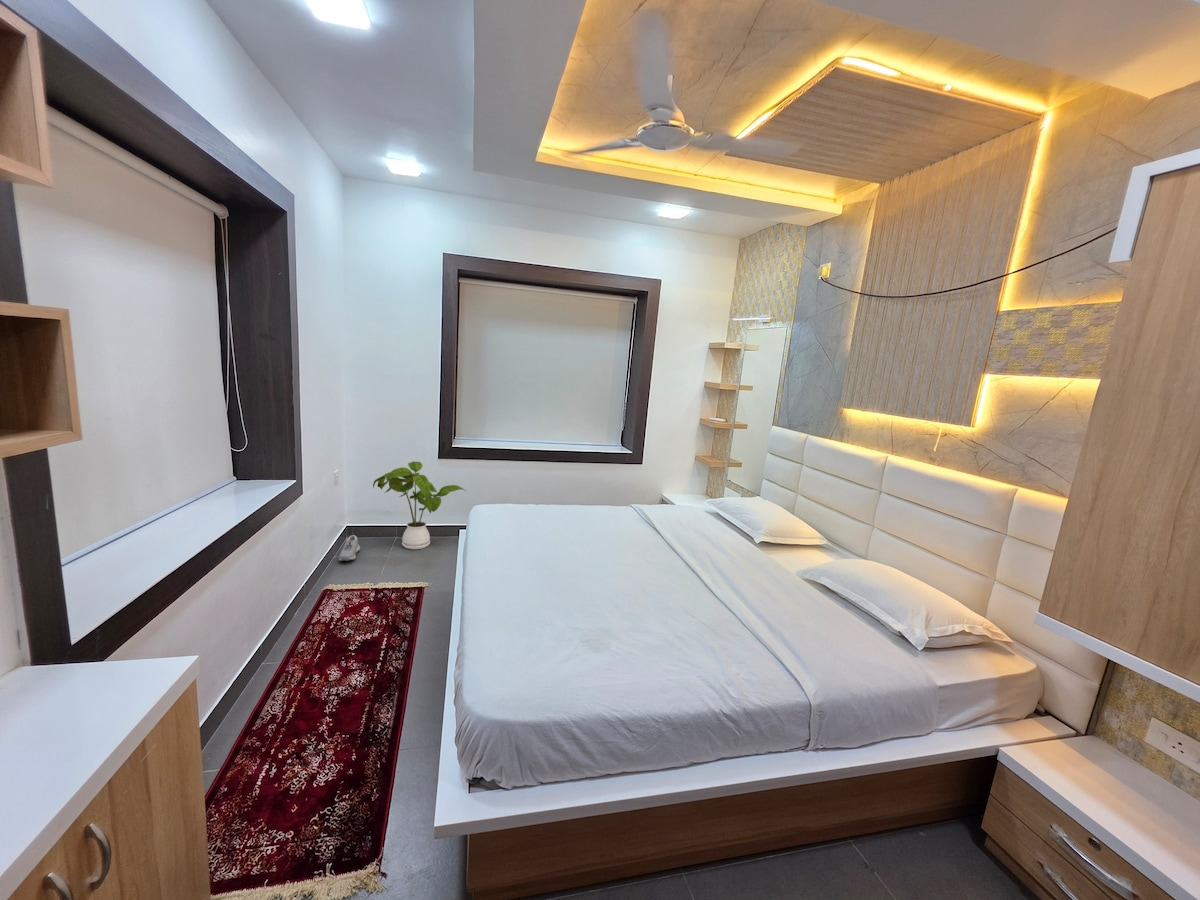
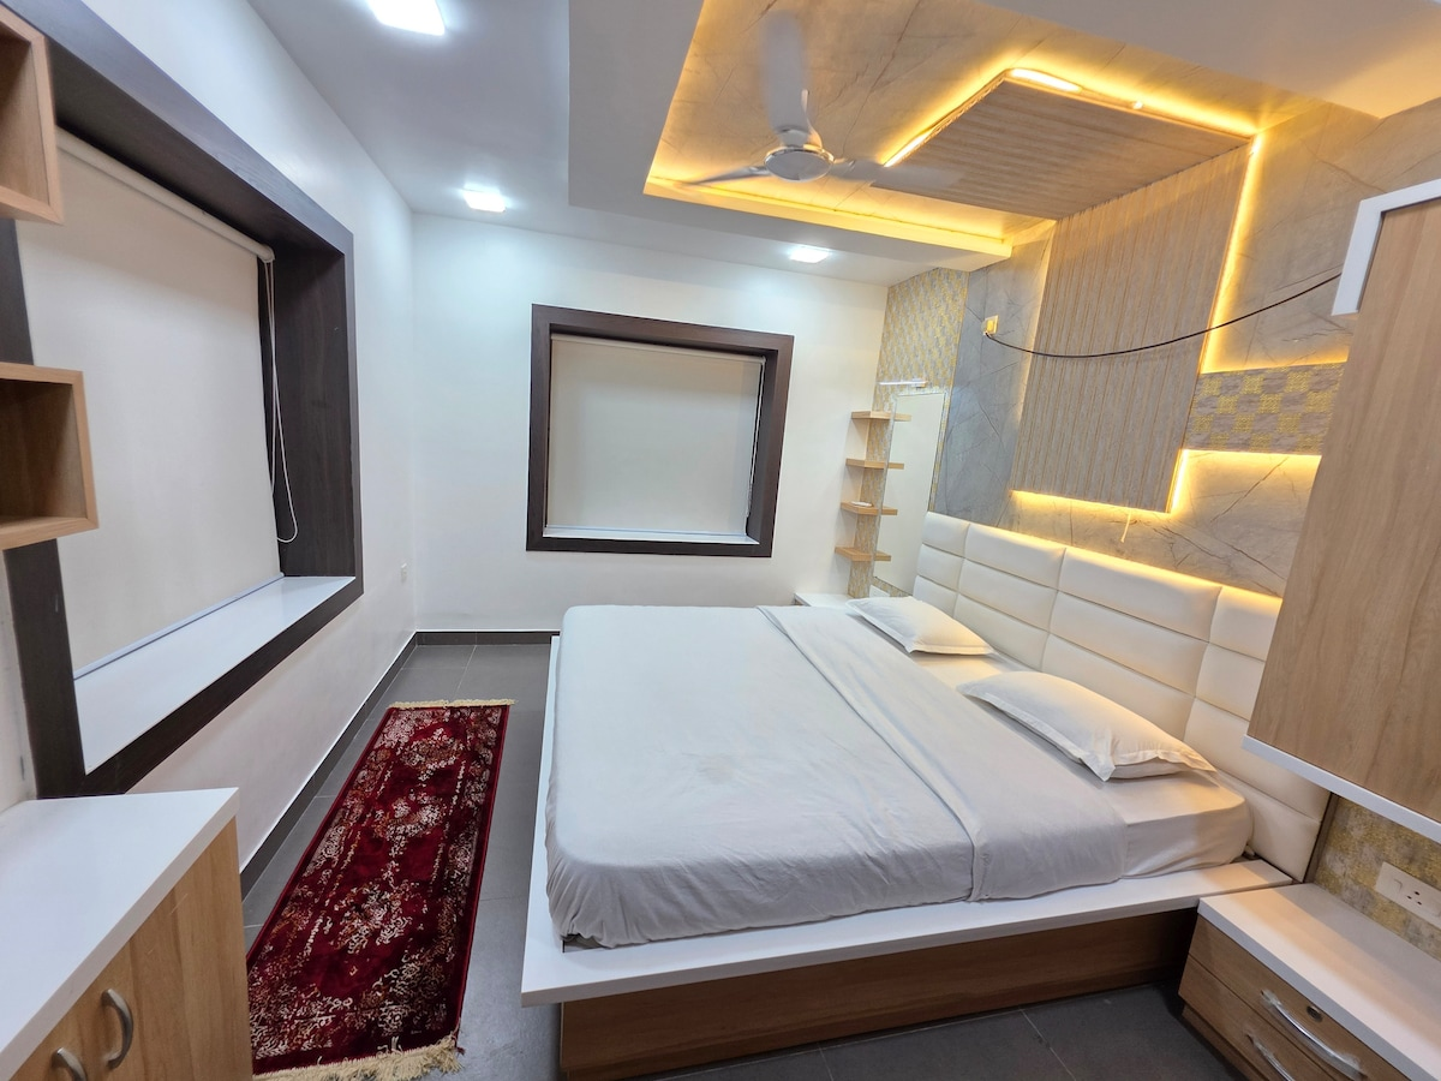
- house plant (419, 508)
- shoe (349, 548)
